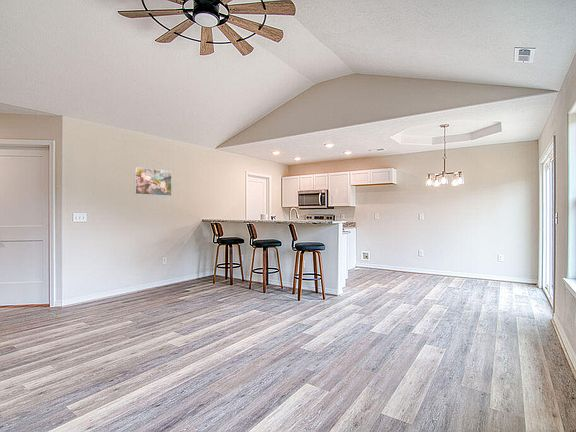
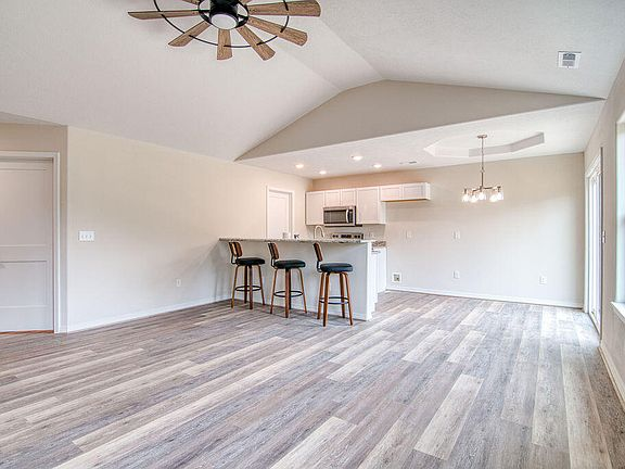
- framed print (154, 182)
